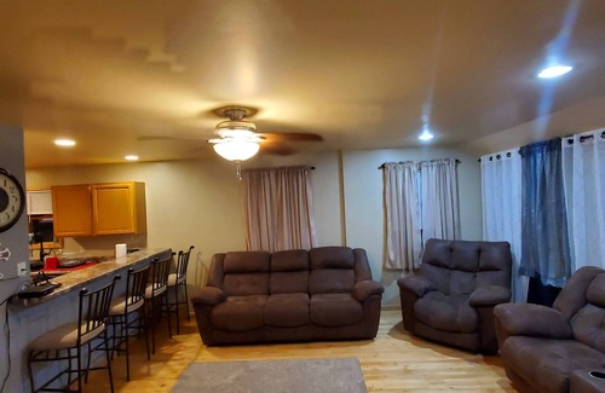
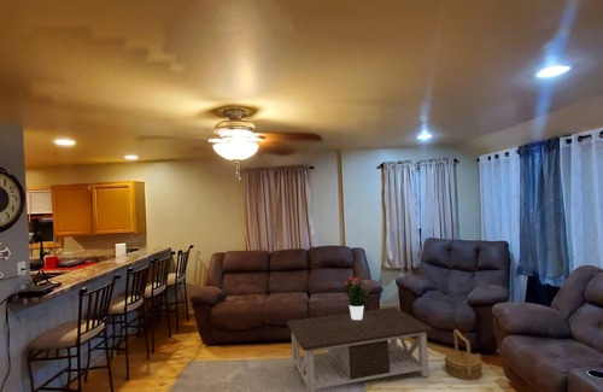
+ coffee table (356, 347)
+ potted flower (355, 297)
+ basket (462, 352)
